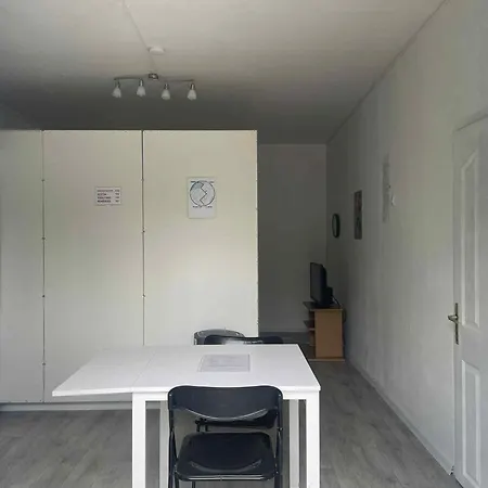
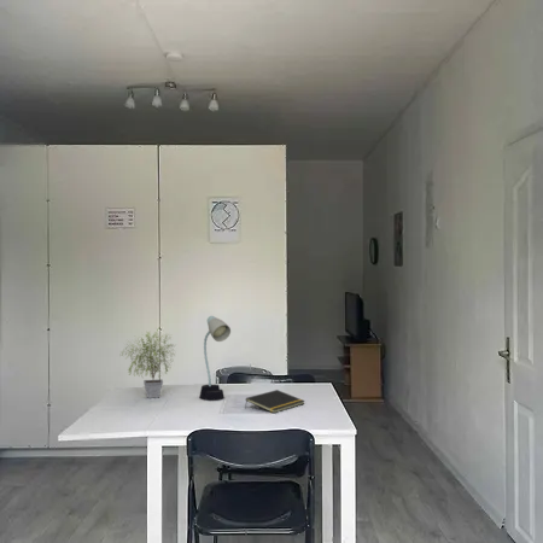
+ desk lamp (206, 356)
+ notepad (275, 401)
+ potted plant (148, 361)
